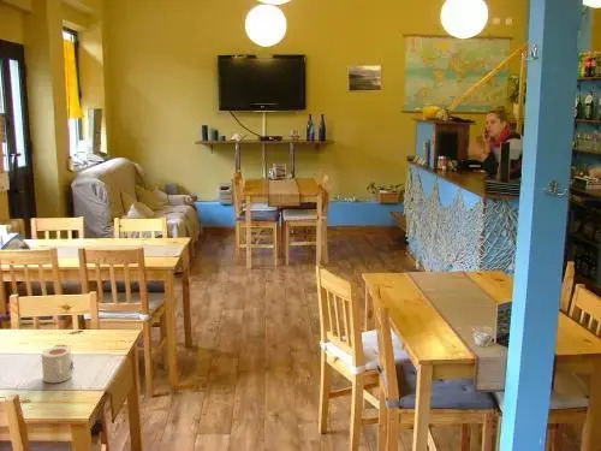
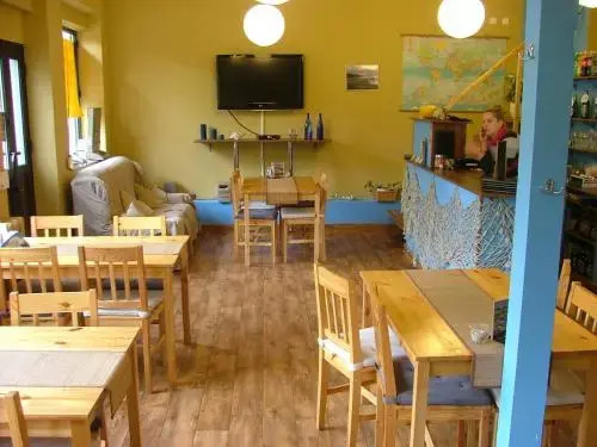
- mug (56, 366)
